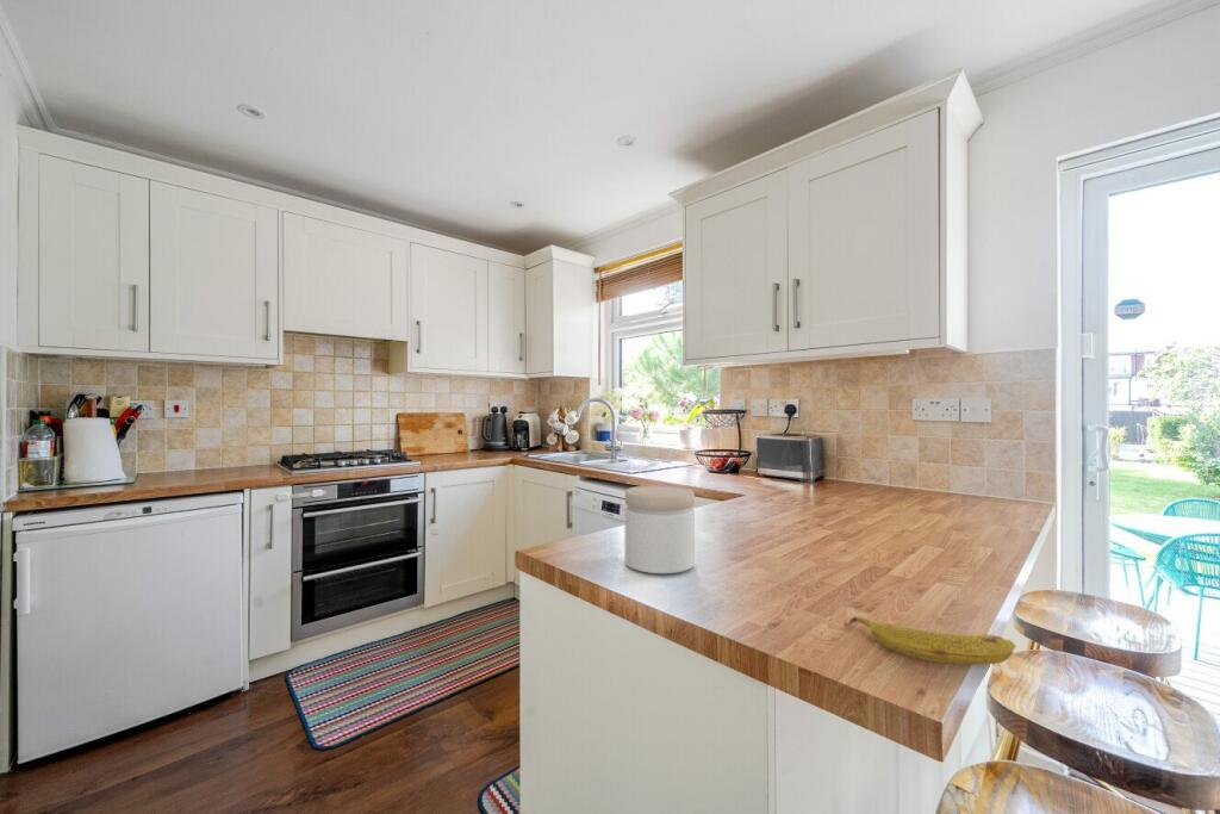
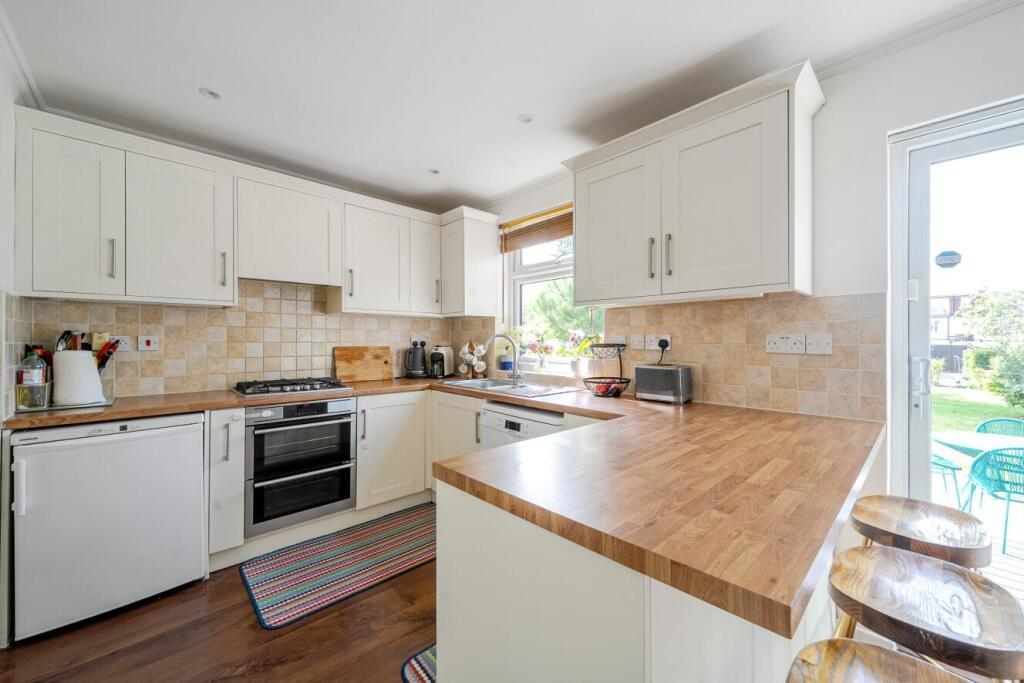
- jar (659, 527)
- fruit (928, 636)
